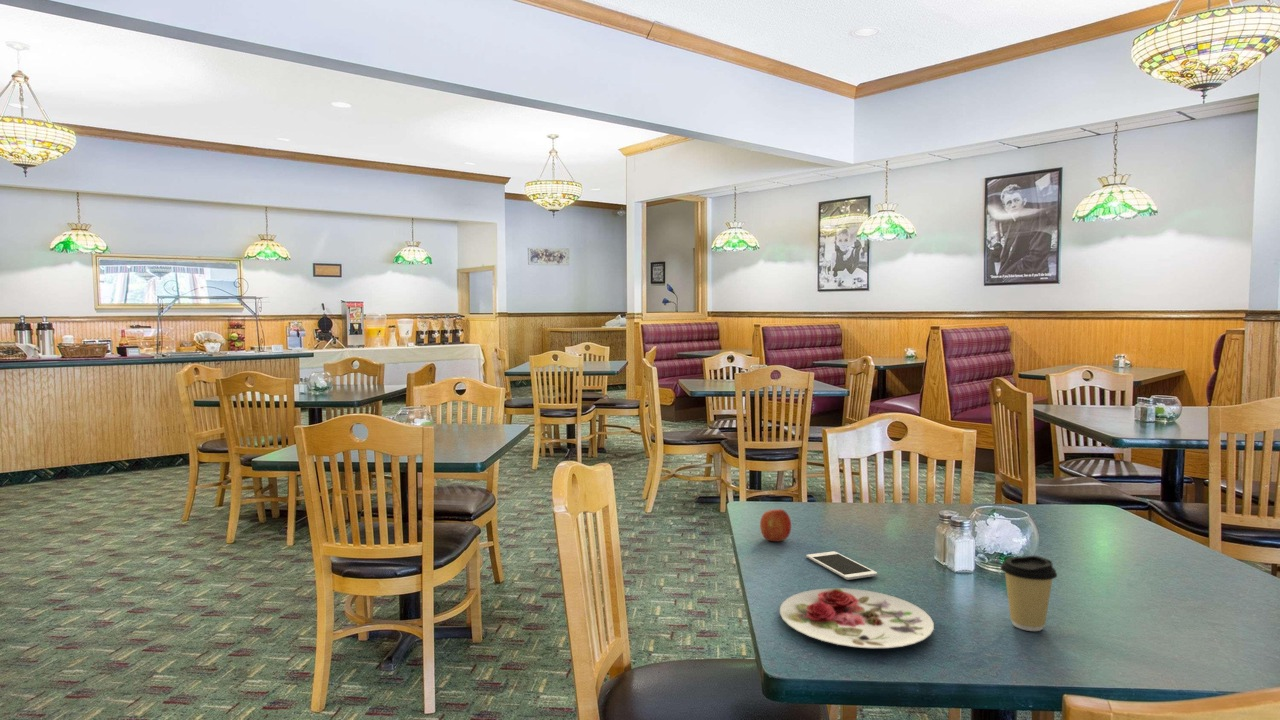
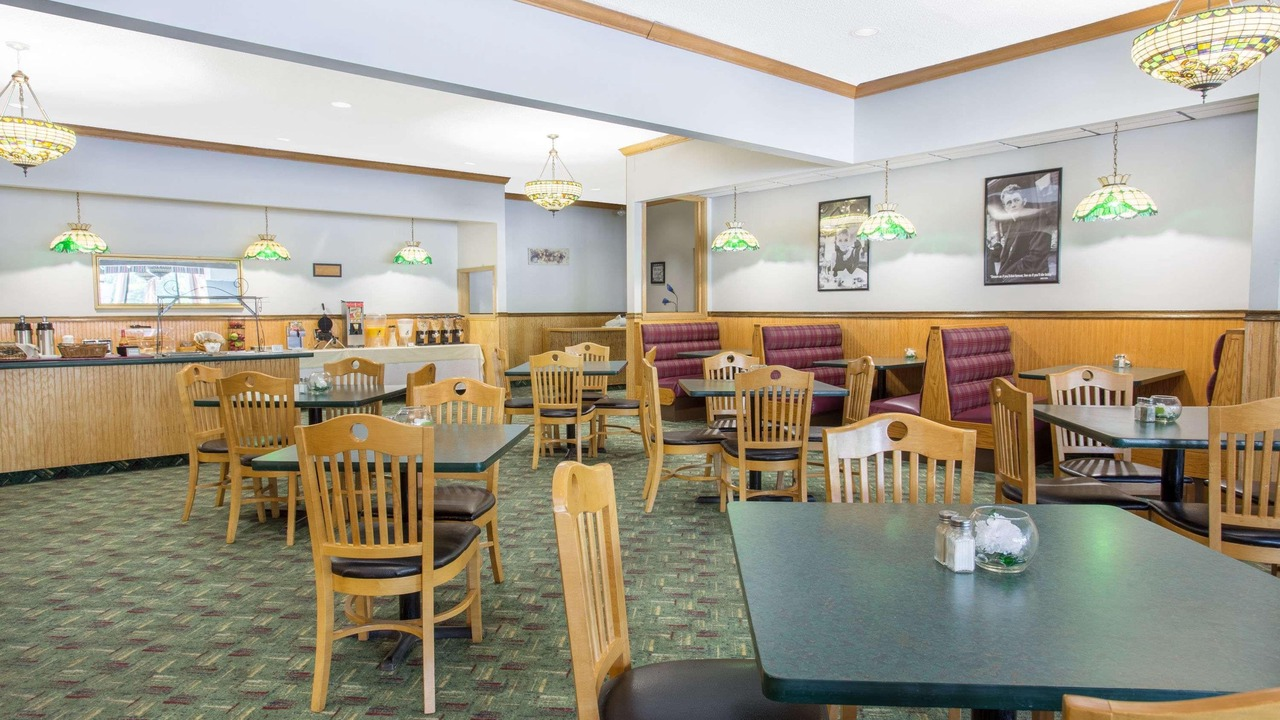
- cell phone (840, 564)
- coffee cup (1028, 592)
- plate (854, 614)
- fruit (775, 524)
